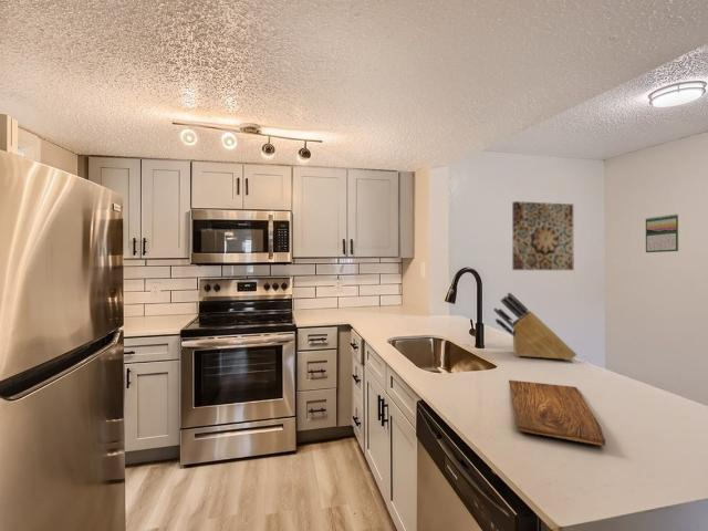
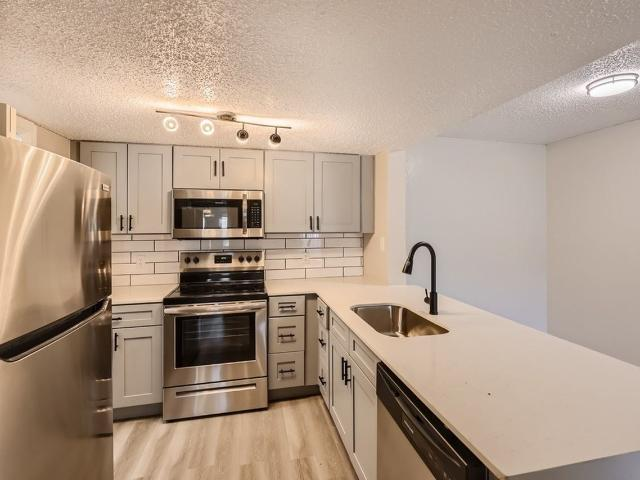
- knife block (532, 323)
- cutting board (550, 406)
- calendar (660, 233)
- wall art (543, 236)
